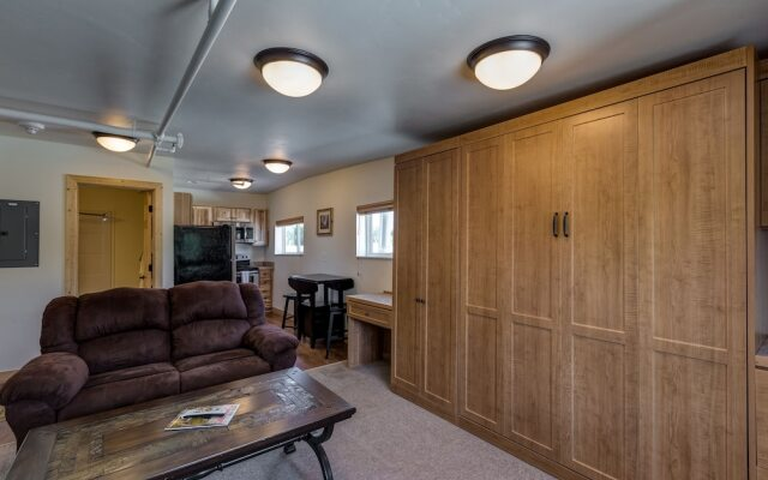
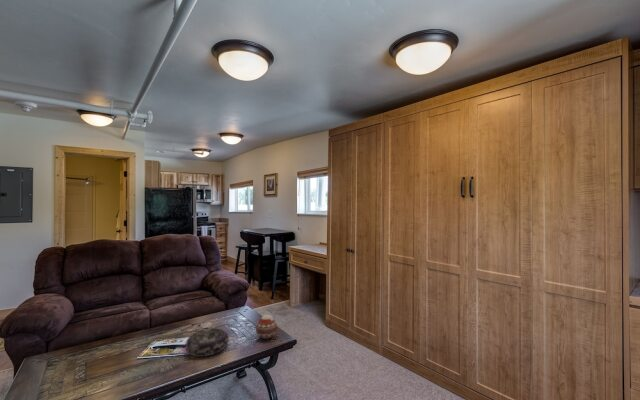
+ decorative bowl (207, 342)
+ decorative ball (266, 326)
